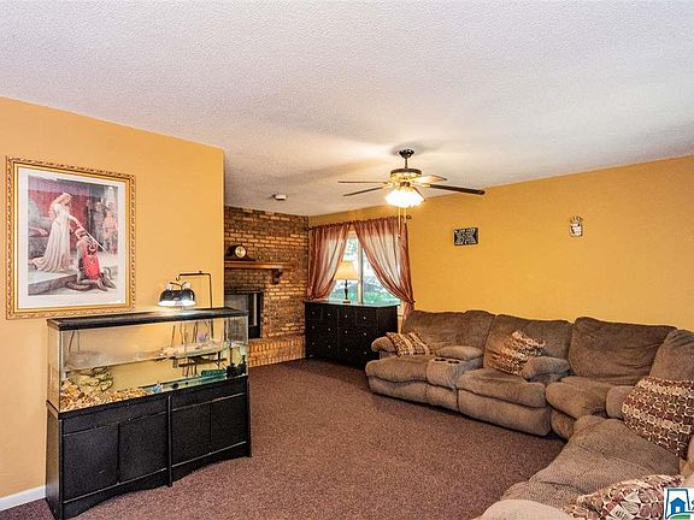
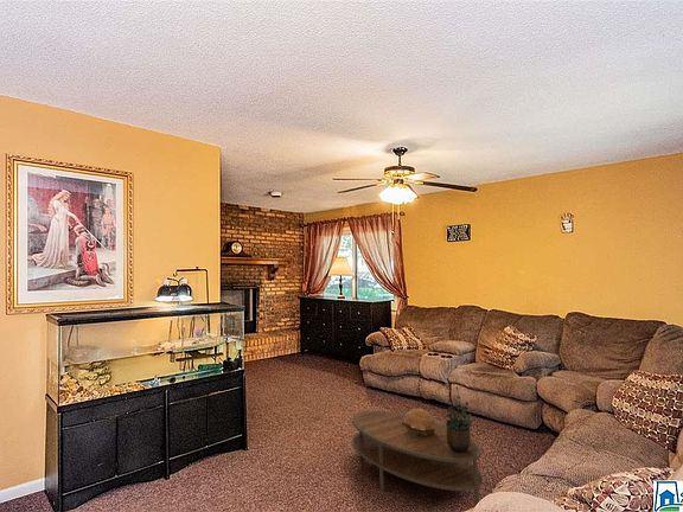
+ decorative bowl (419, 421)
+ coffee table (409, 454)
+ potted plant (461, 420)
